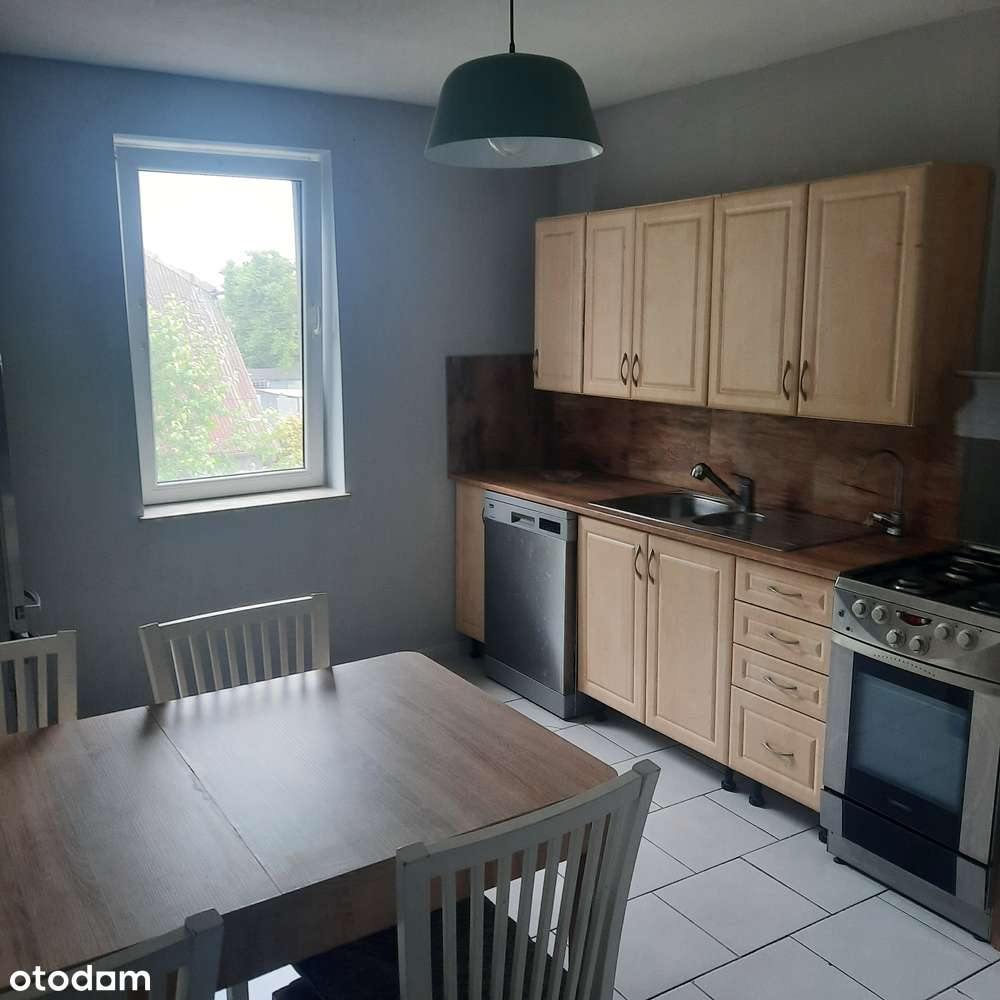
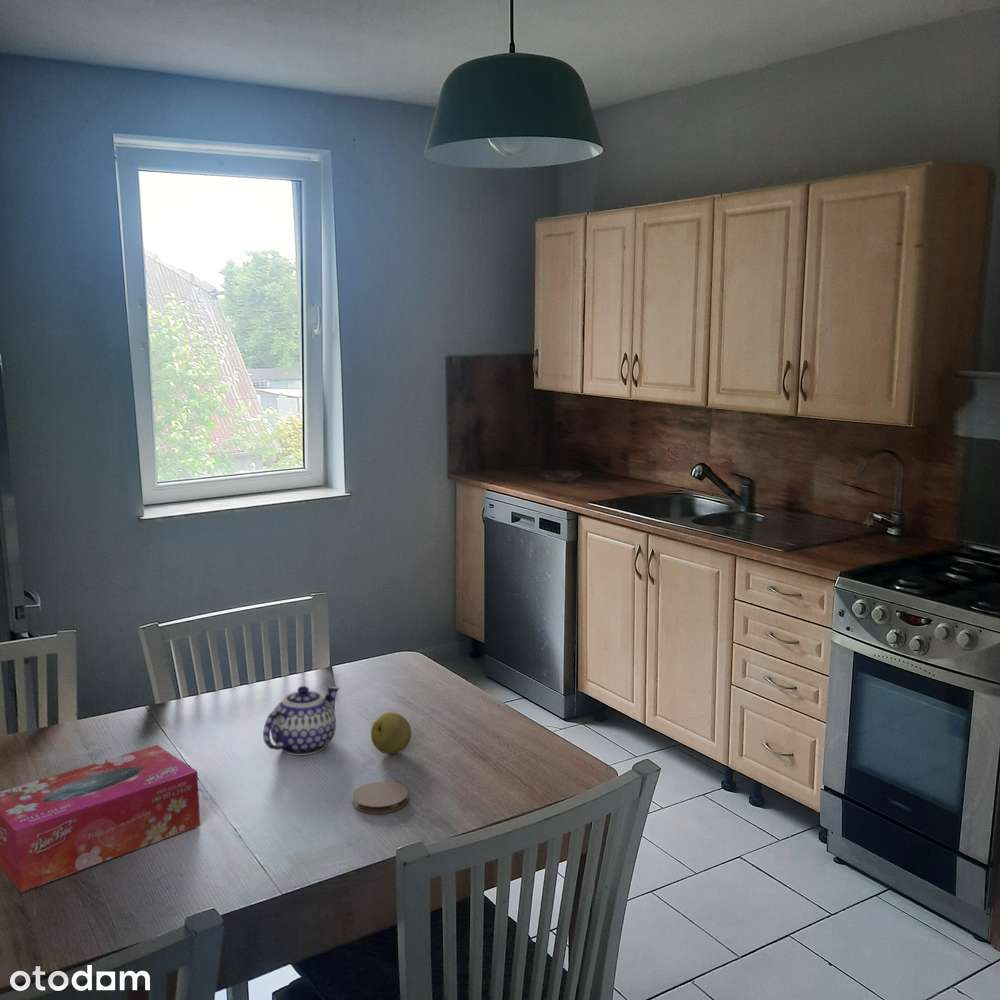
+ fruit (391, 733)
+ coaster (380, 797)
+ teapot (303, 716)
+ tissue box (95, 811)
